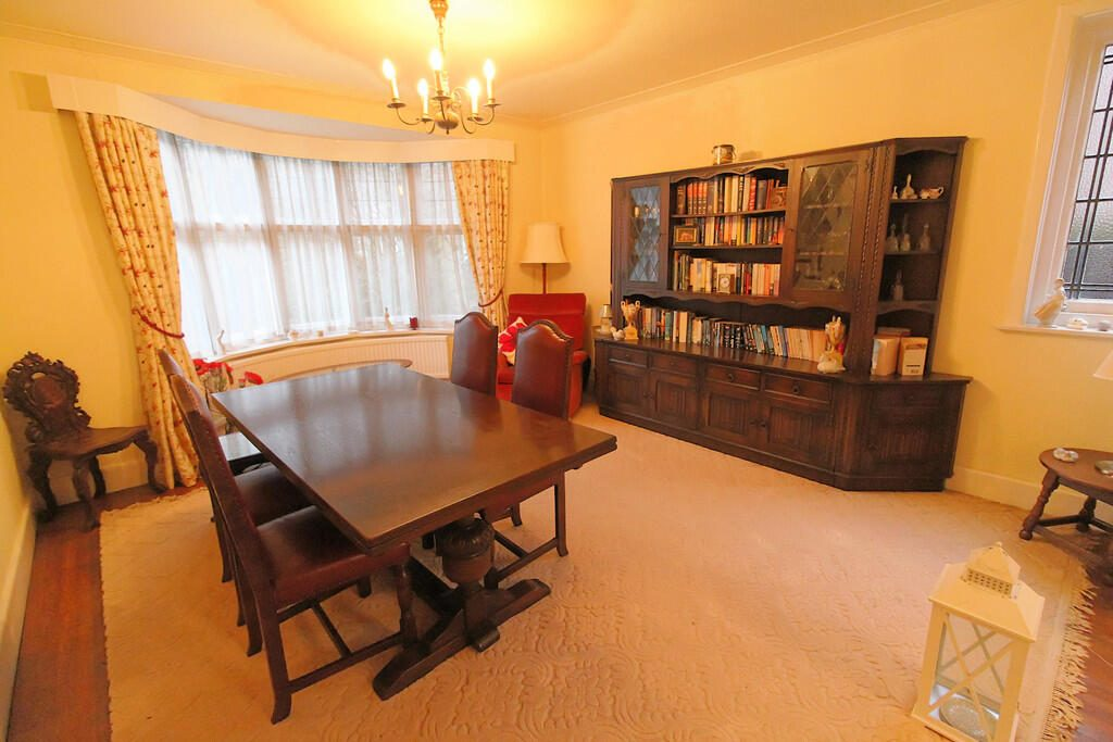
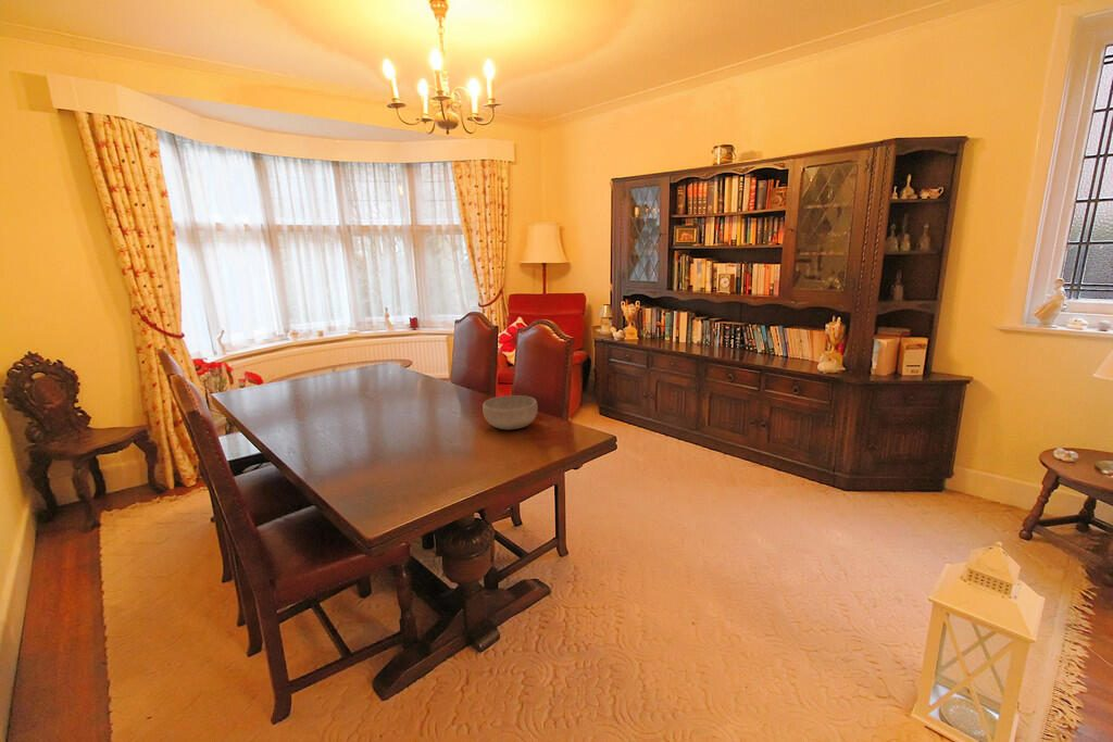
+ bowl (510, 414)
